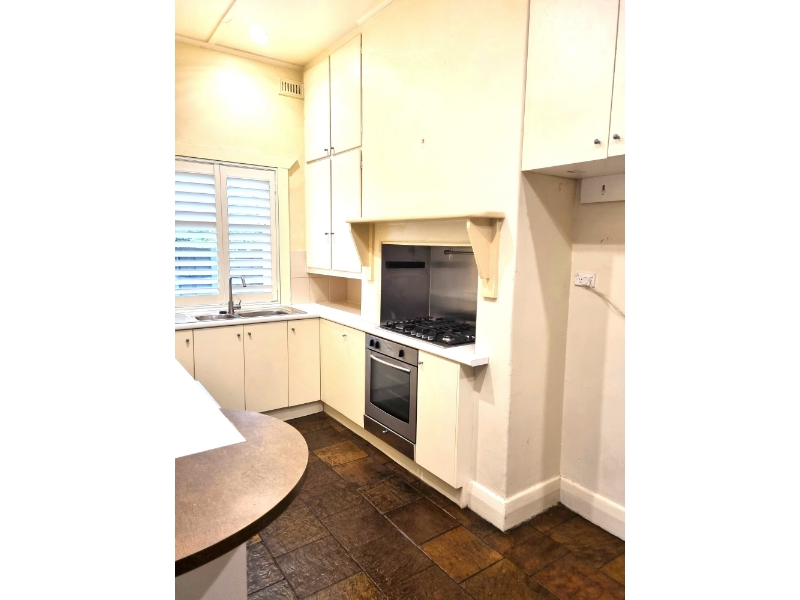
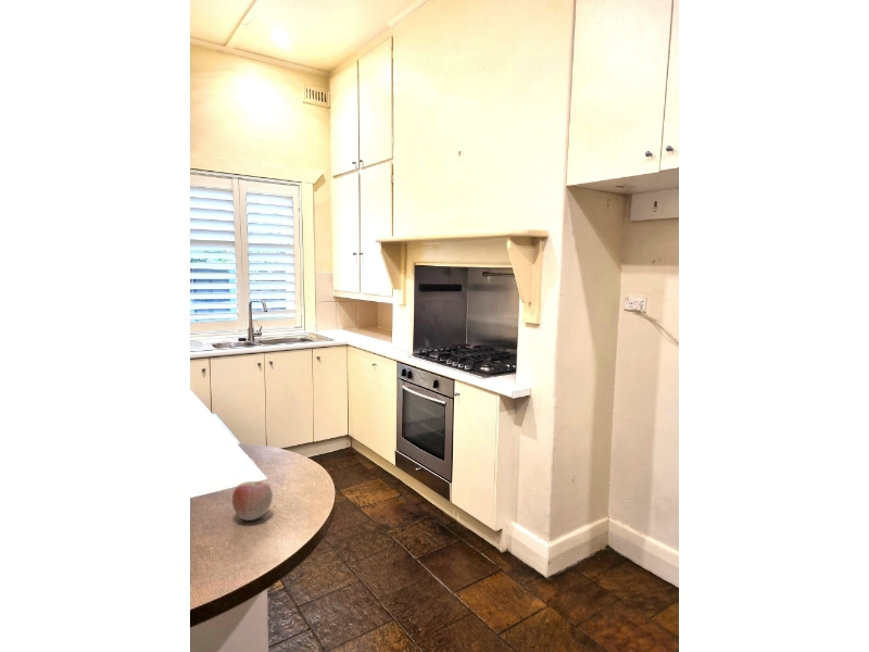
+ apple (252, 499)
